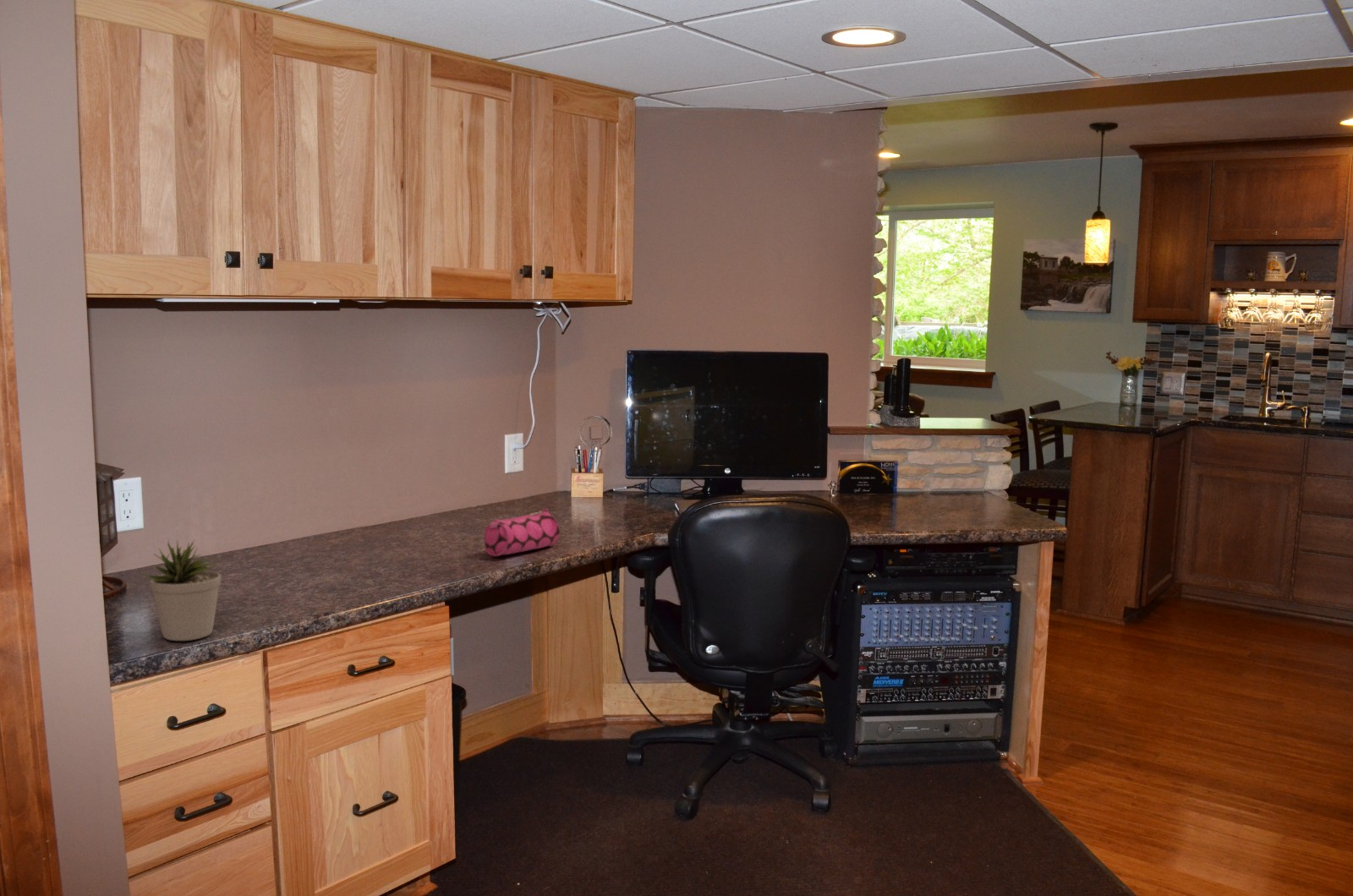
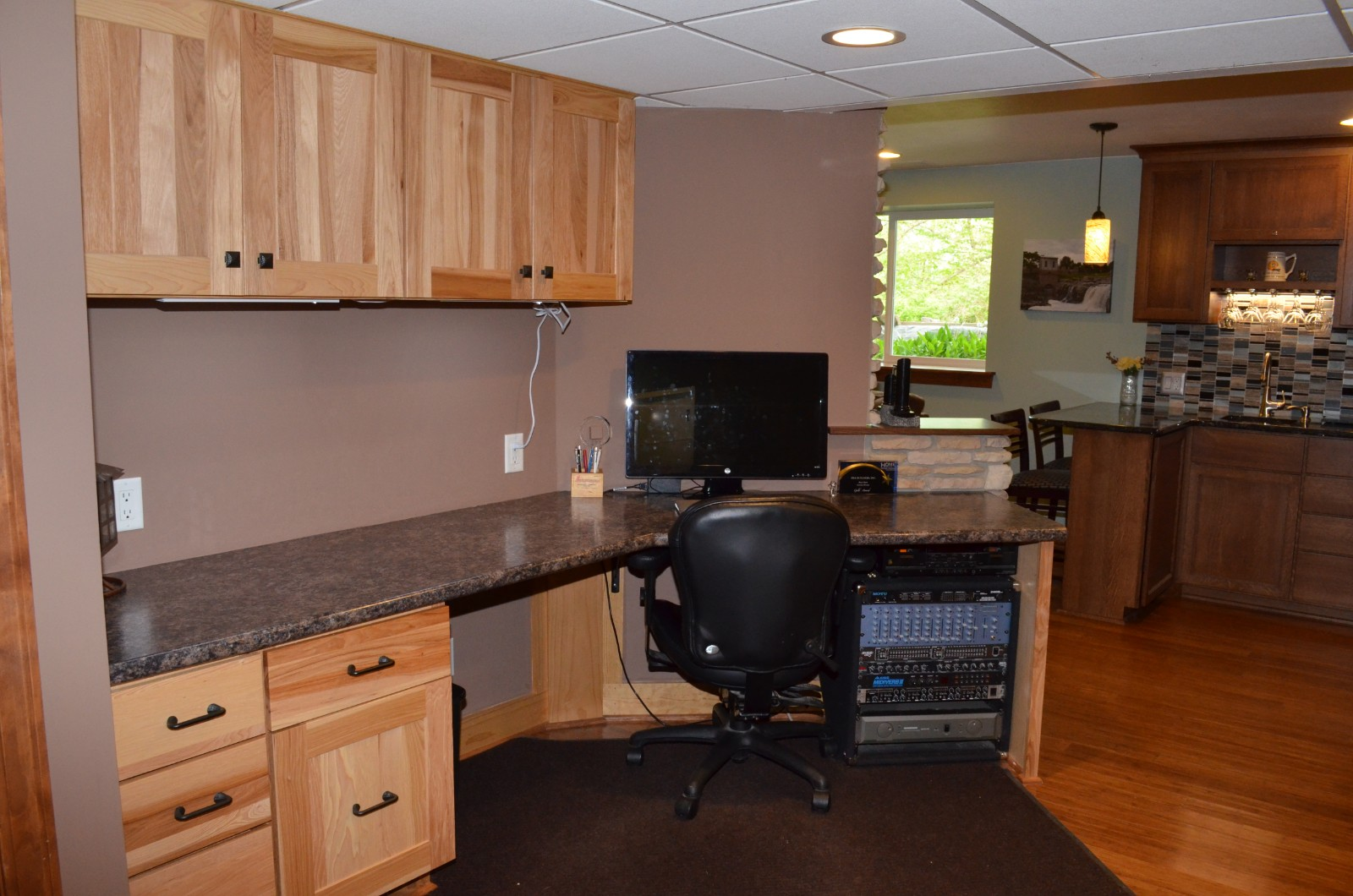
- potted plant (183, 586)
- pencil case (521, 532)
